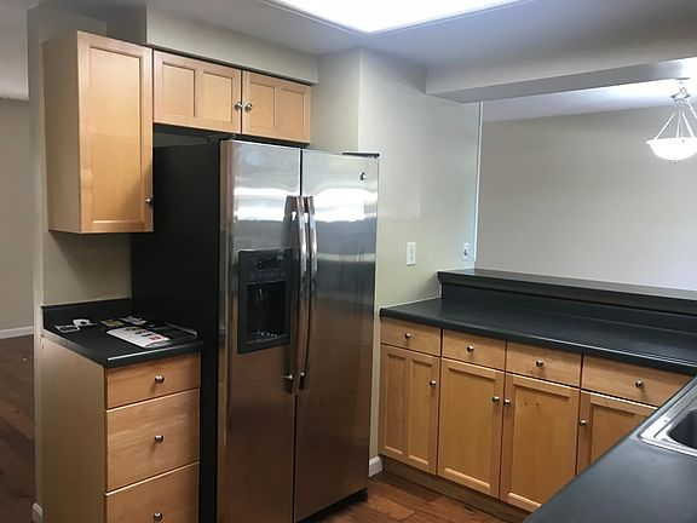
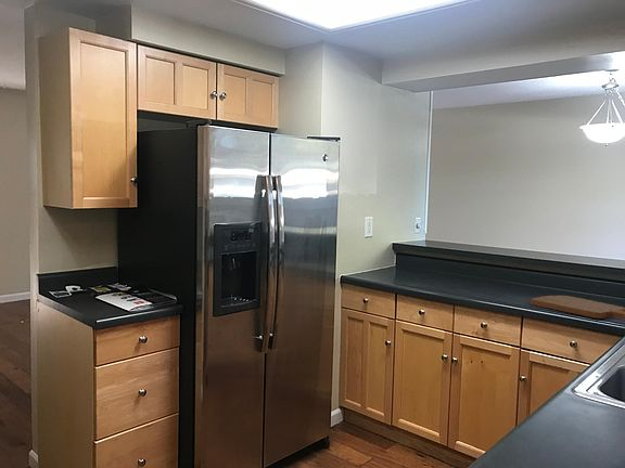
+ cutting board (584, 307)
